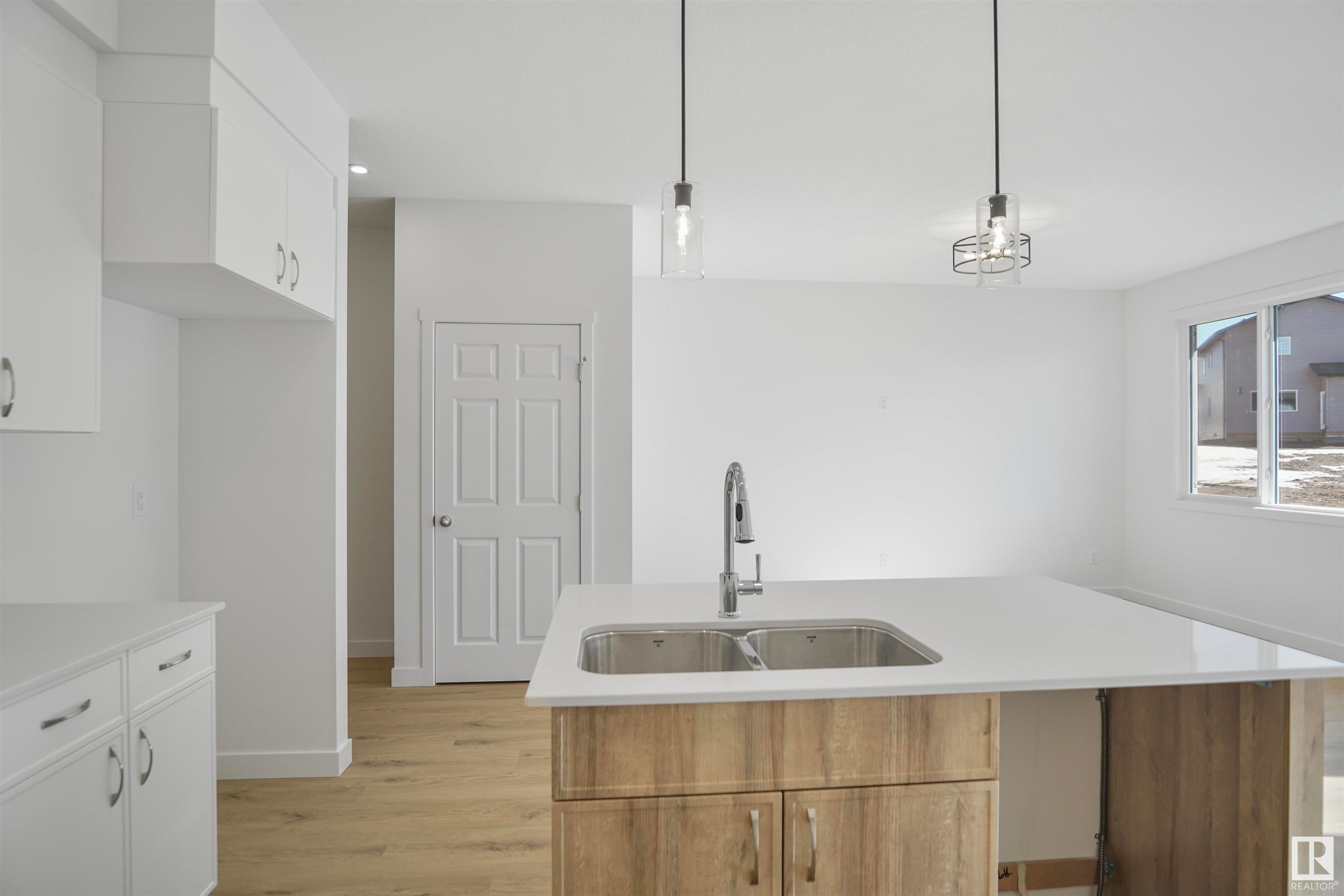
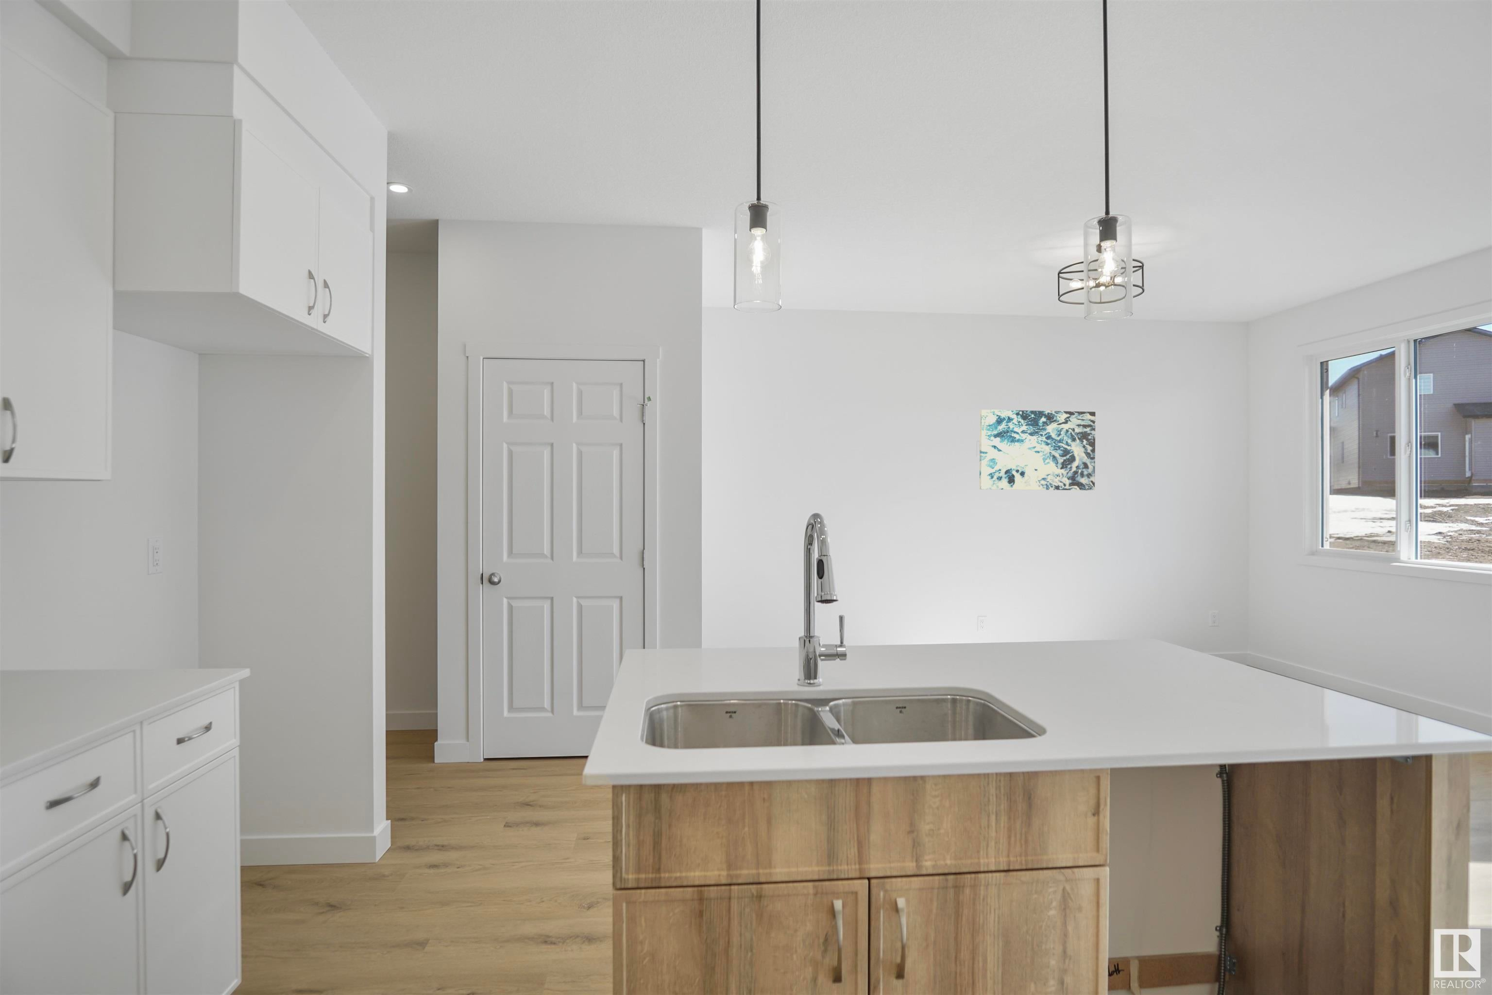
+ wall art (1037, 451)
